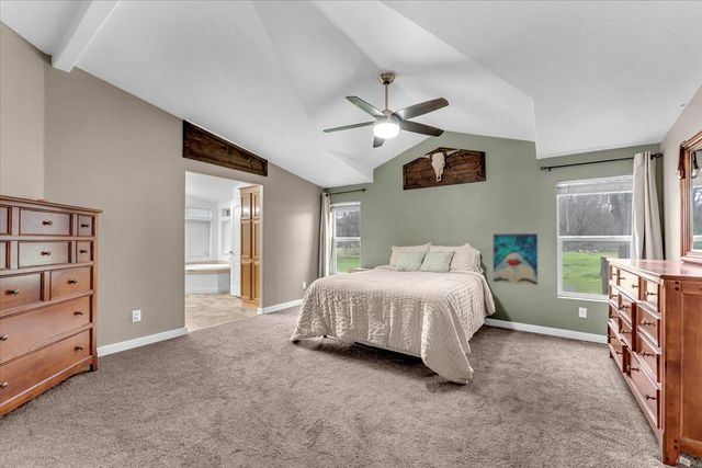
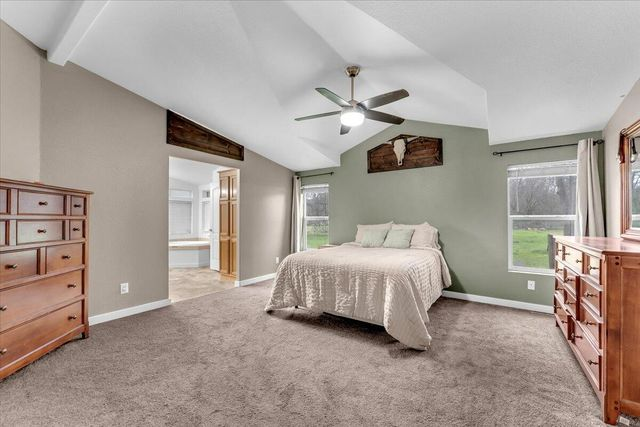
- wall art (514, 258)
